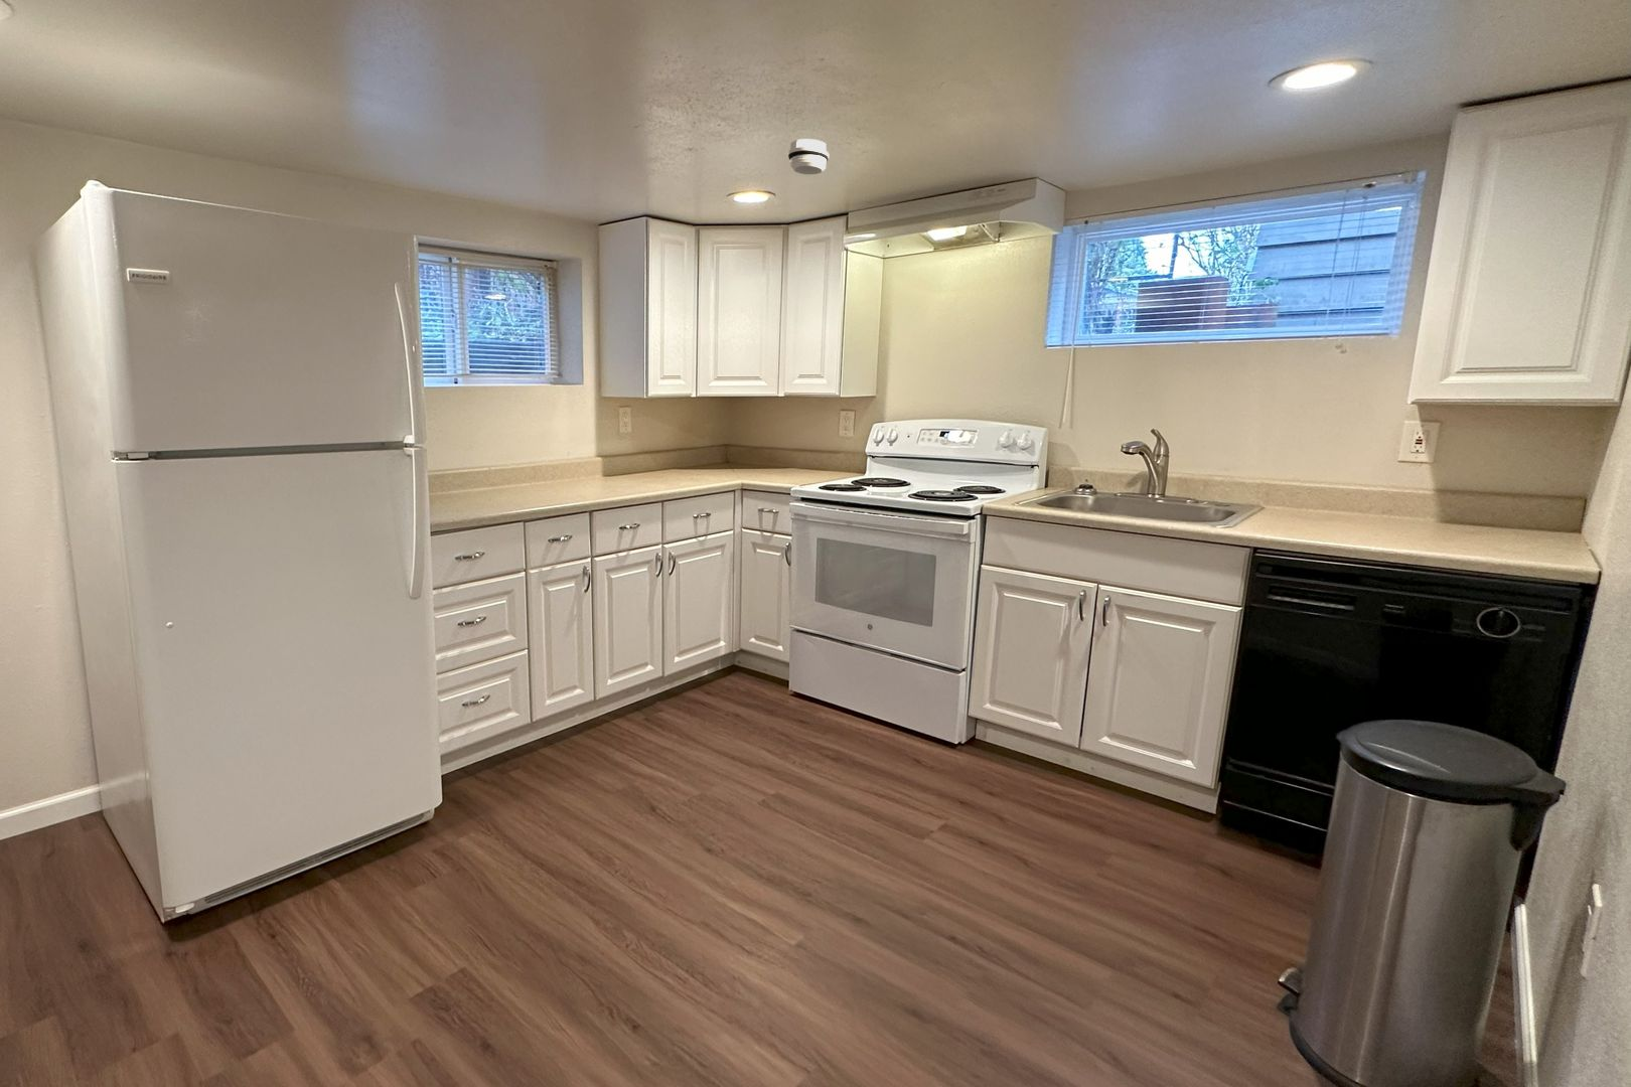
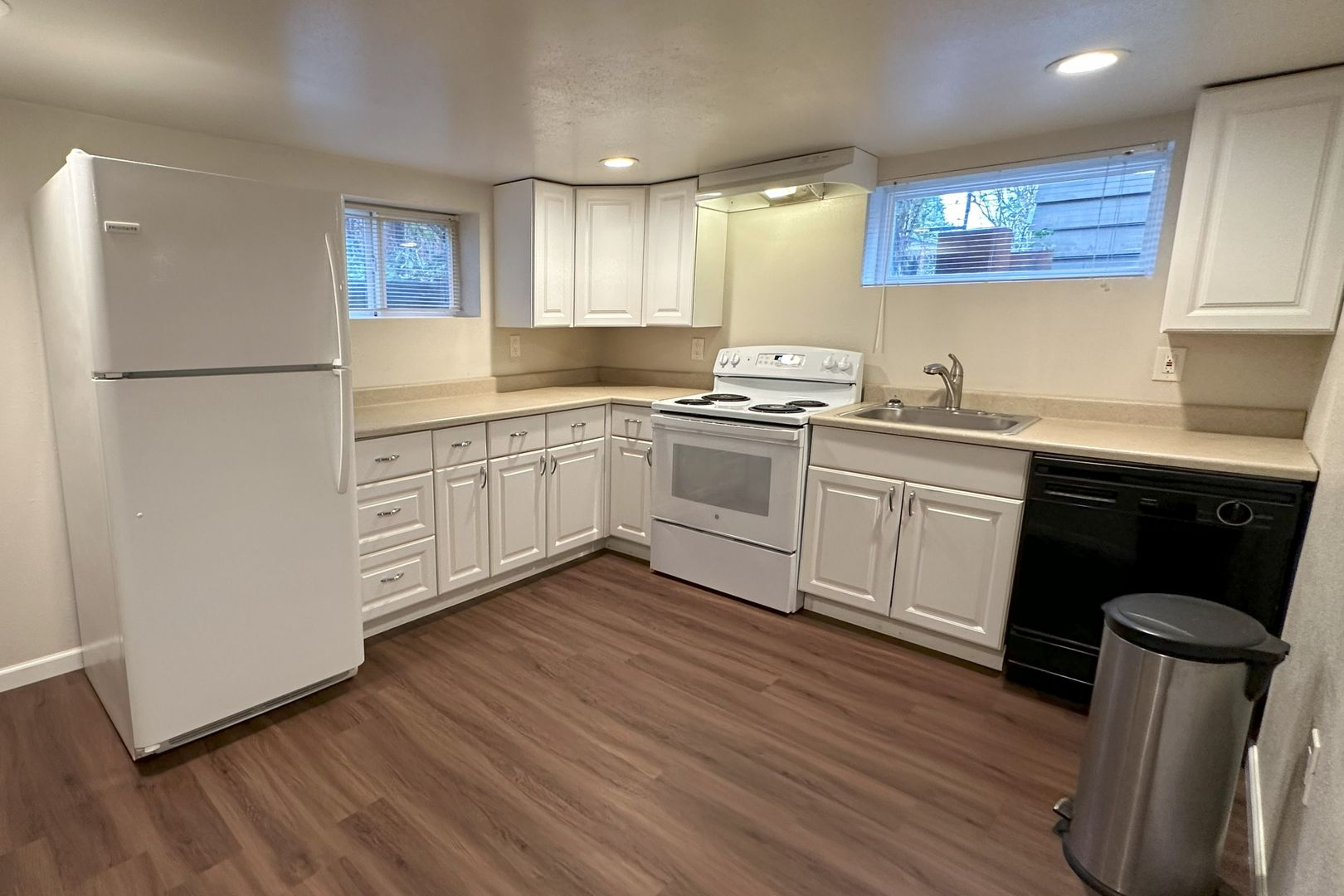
- smoke detector (807, 156)
